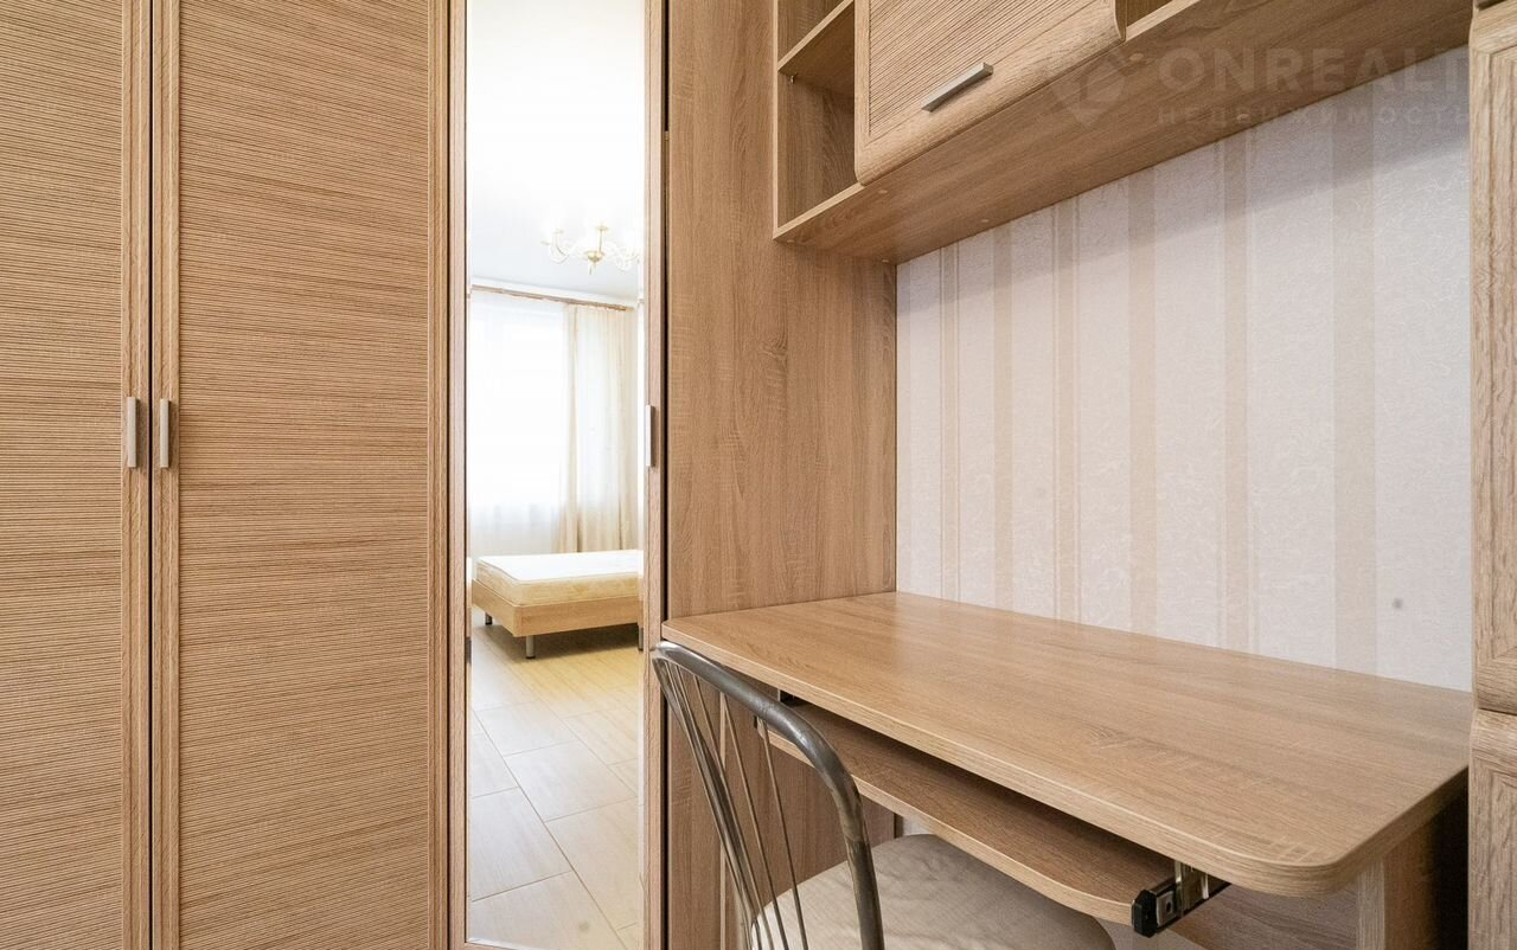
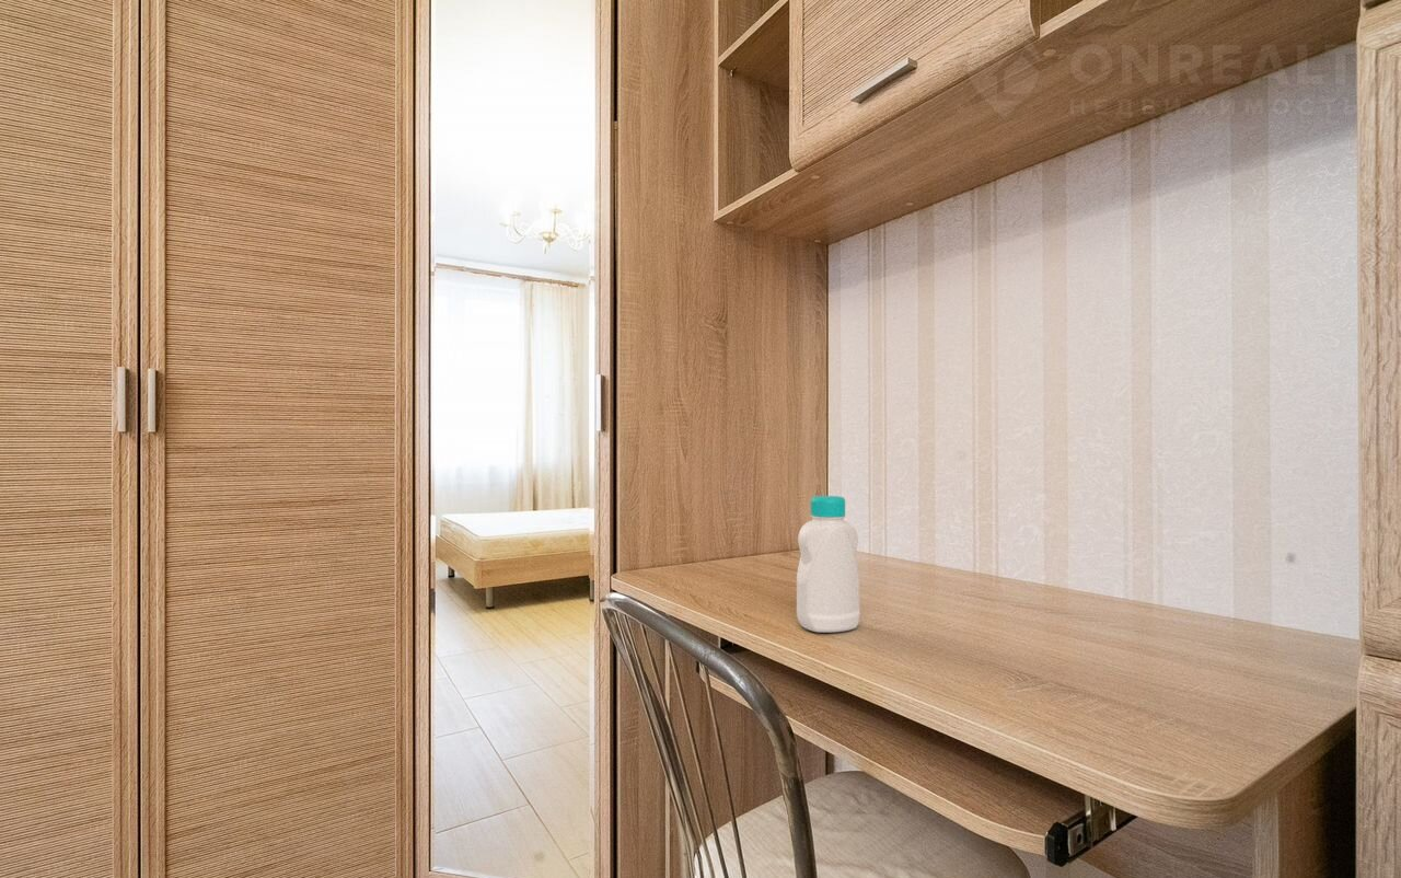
+ bottle (827, 561)
